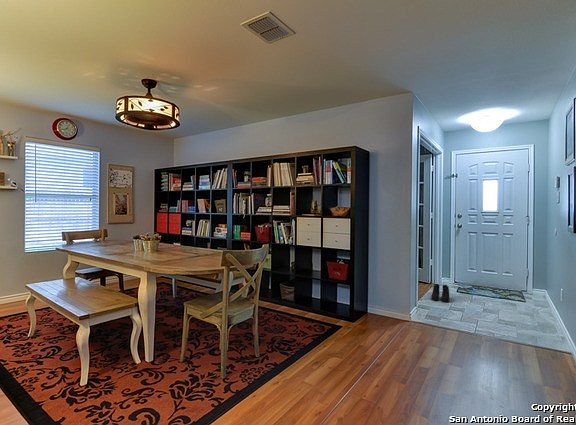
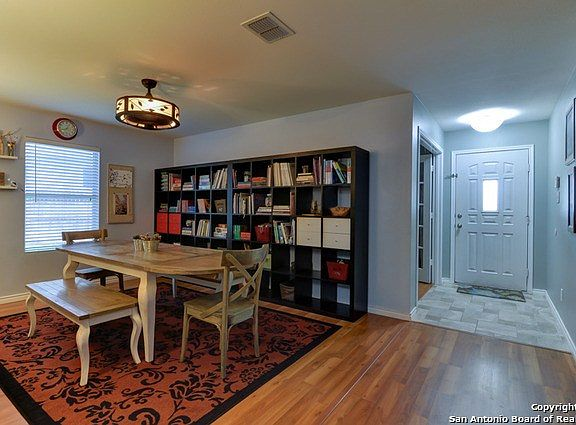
- boots (442, 292)
